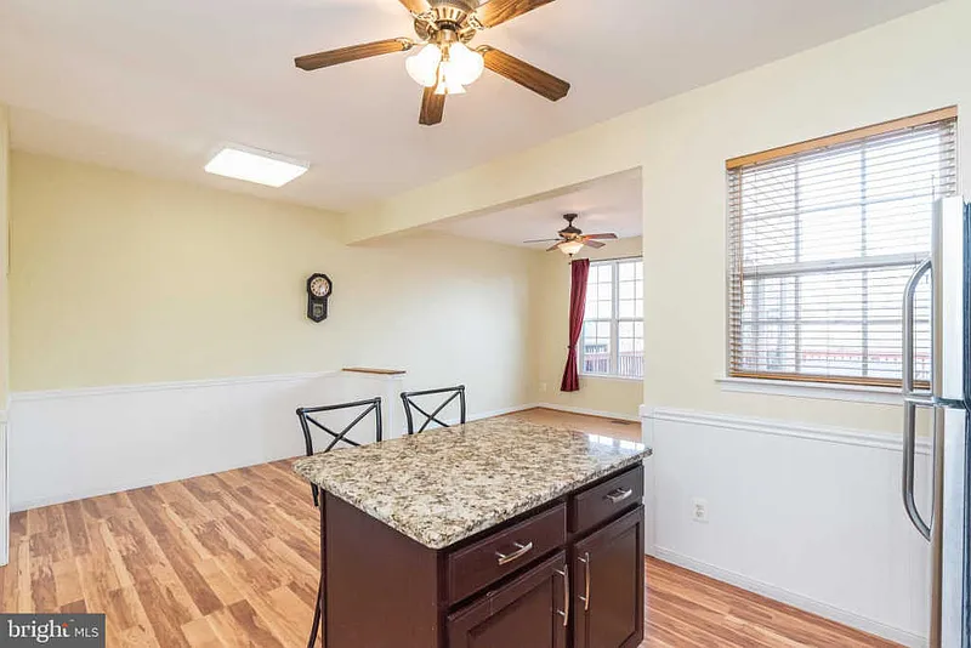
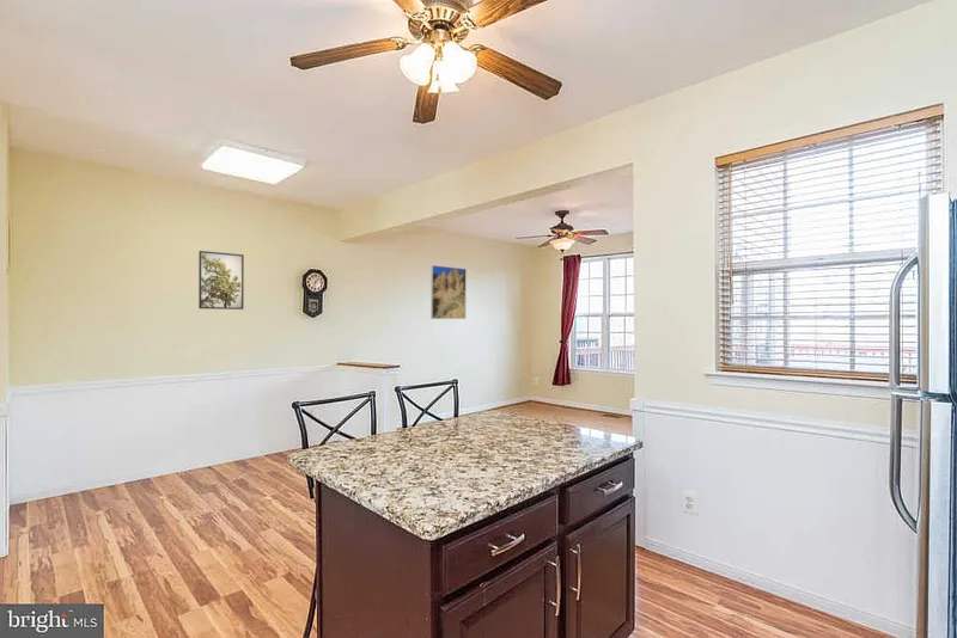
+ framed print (221, 281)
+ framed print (449, 293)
